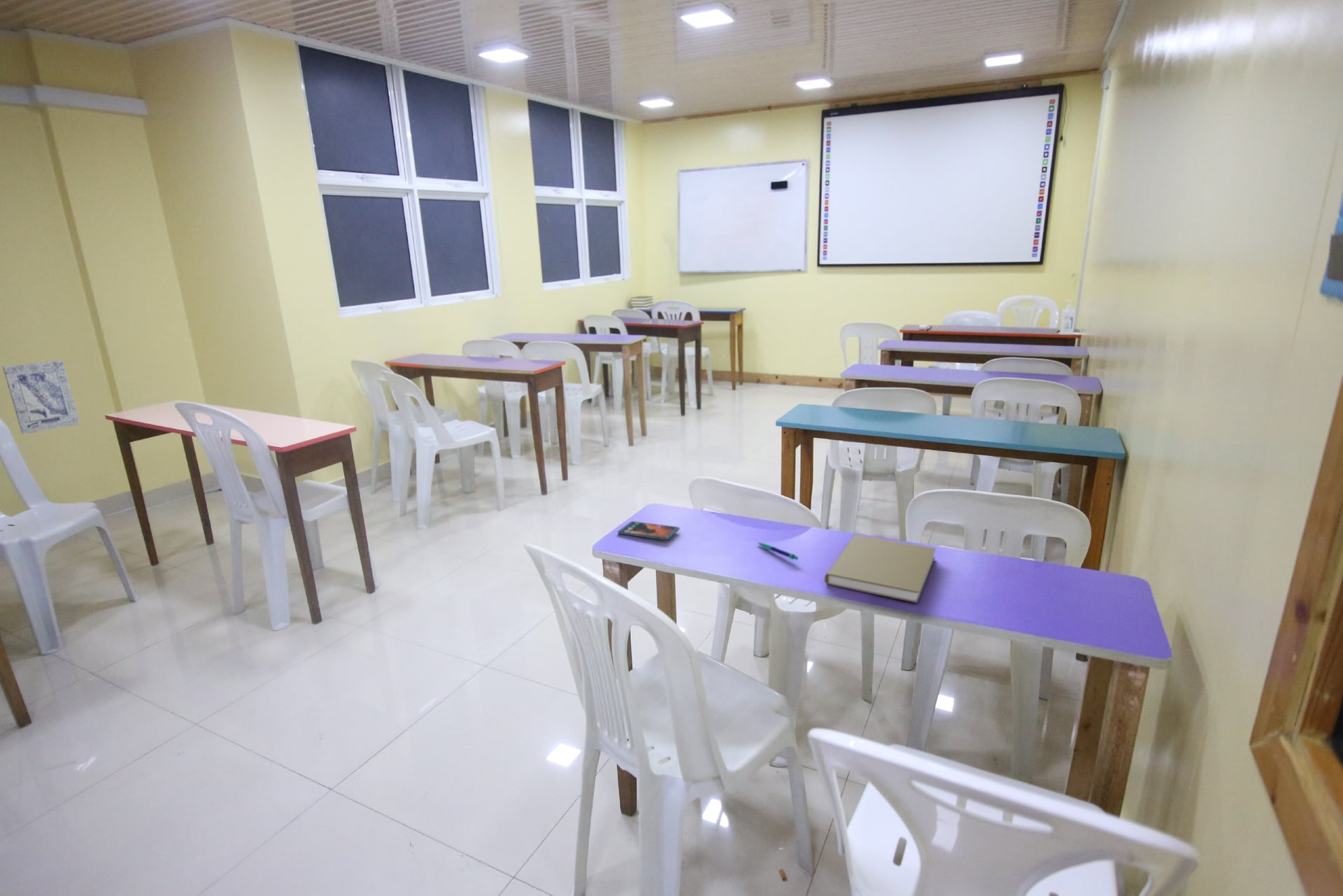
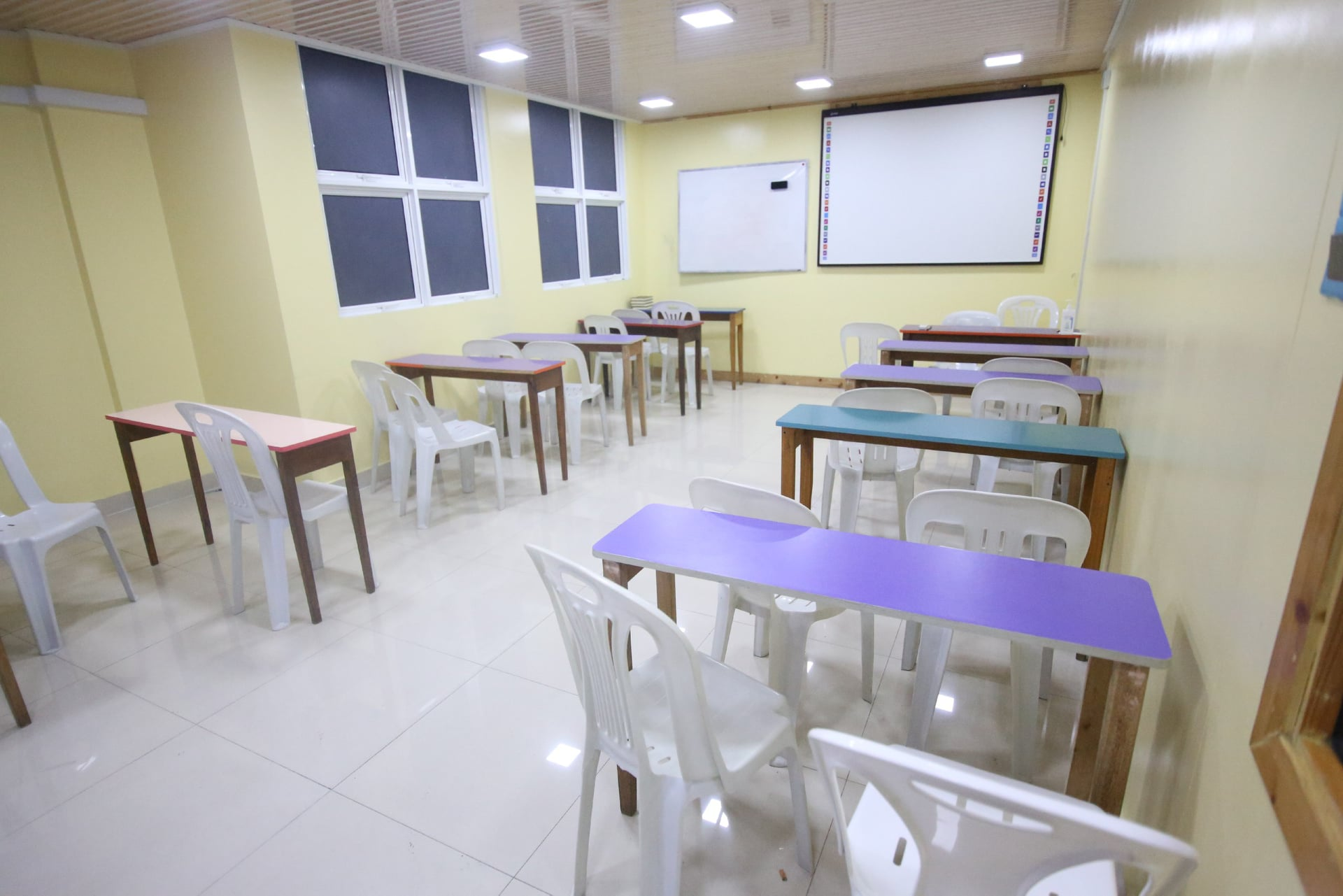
- smartphone (648, 530)
- book (882, 565)
- wall art (42, 396)
- pen (776, 550)
